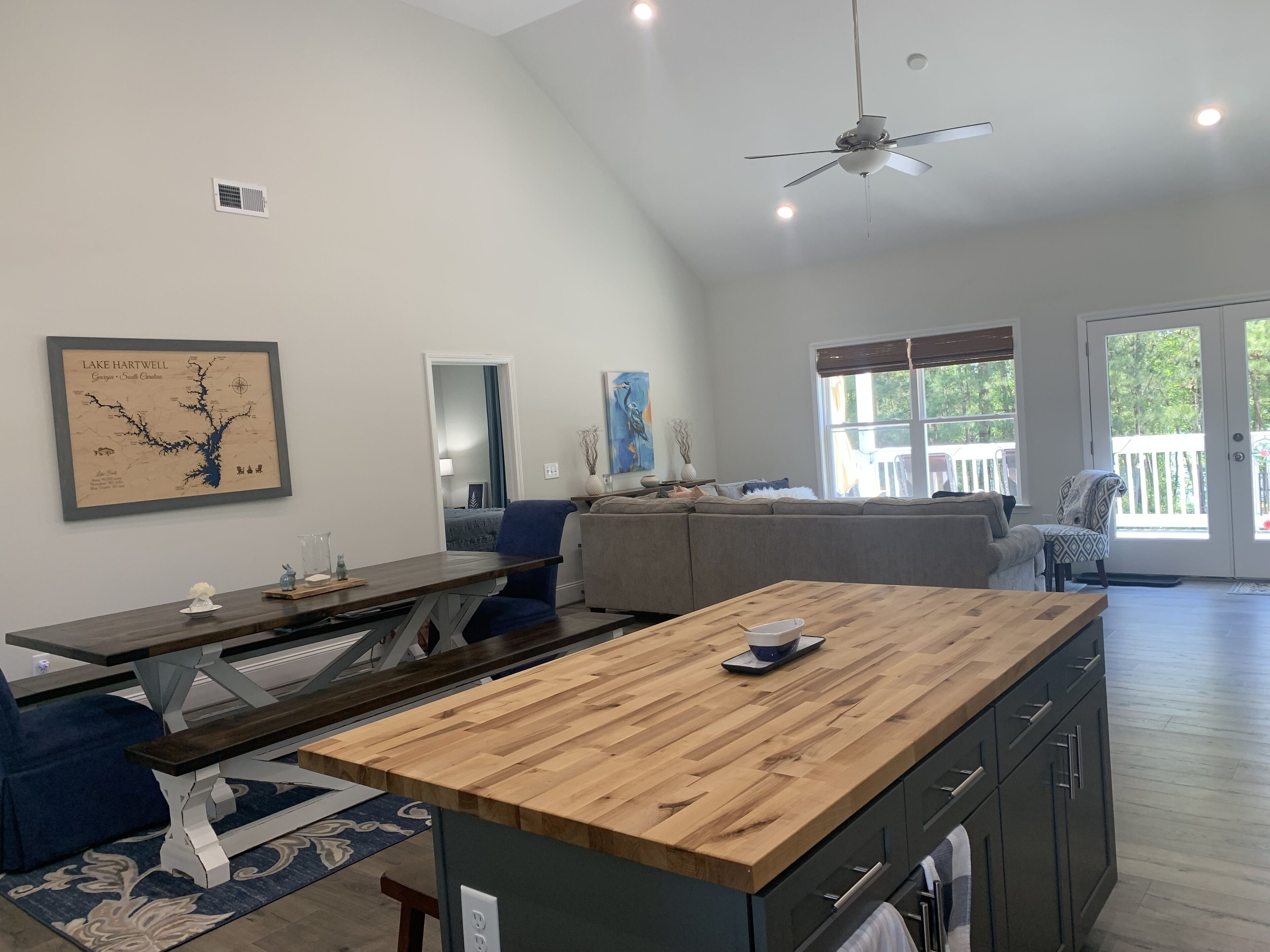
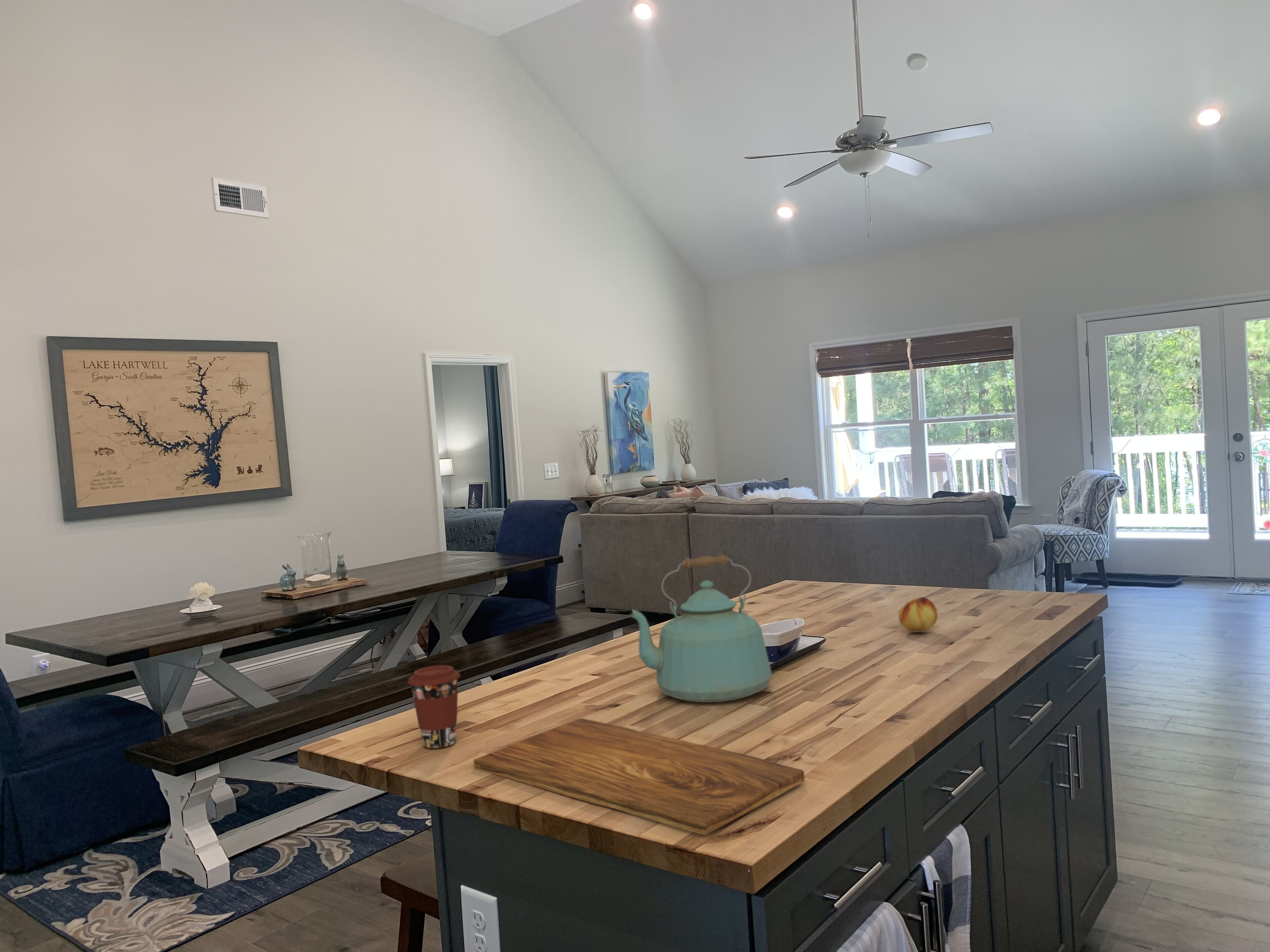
+ fruit (918, 615)
+ cutting board (632, 767)
+ kettle (698, 624)
+ coffee cup (437, 706)
